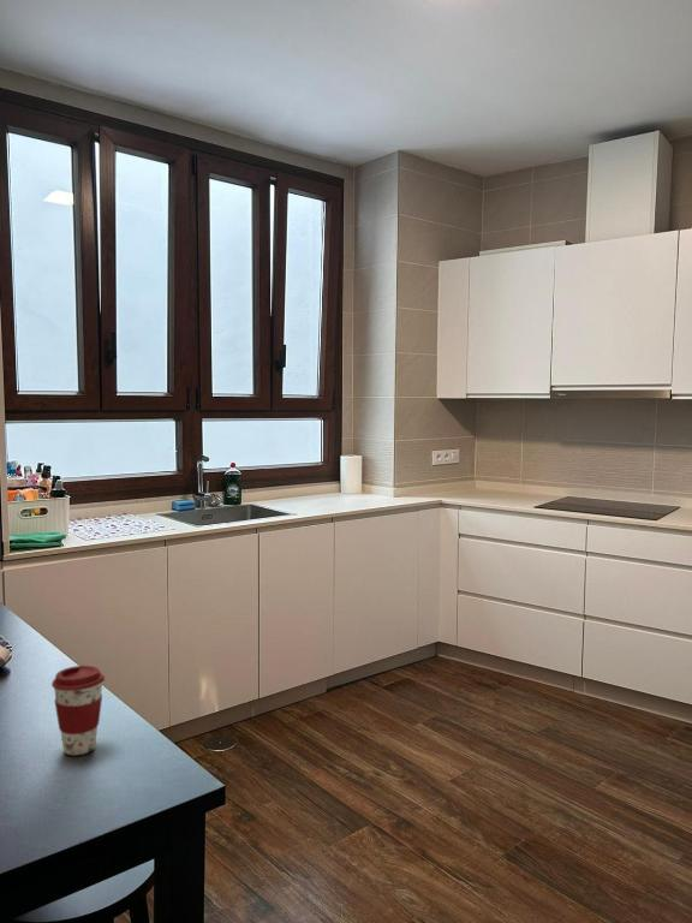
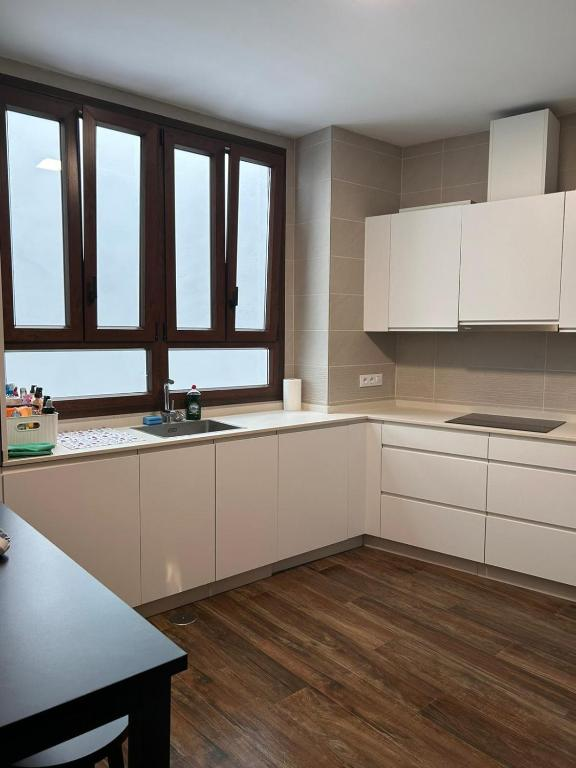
- coffee cup (78, 709)
